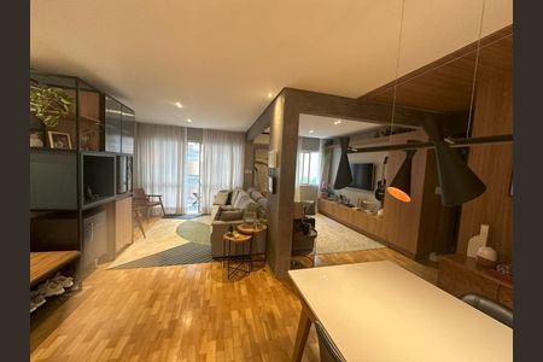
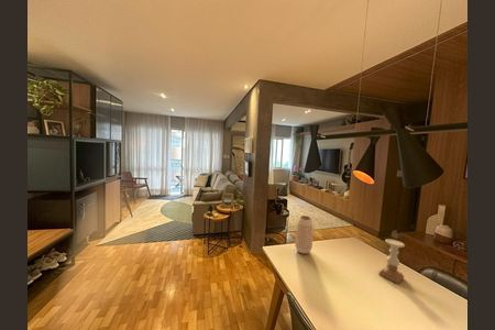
+ planter (304, 234)
+ candle holder (393, 258)
